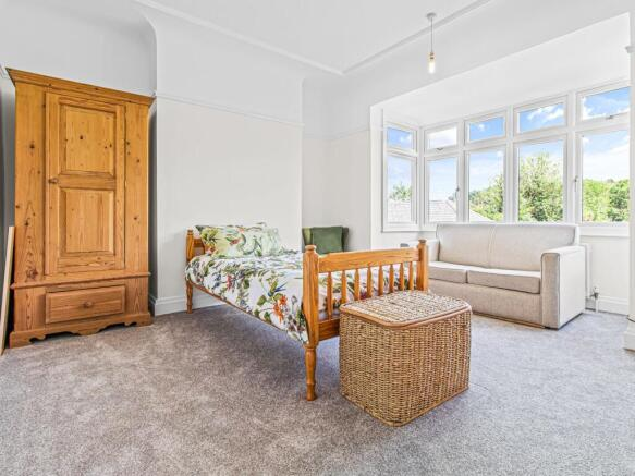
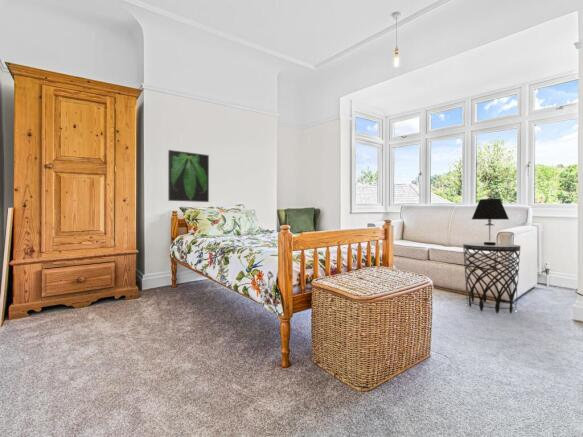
+ side table (491, 275)
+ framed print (189, 177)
+ table lamp (489, 221)
